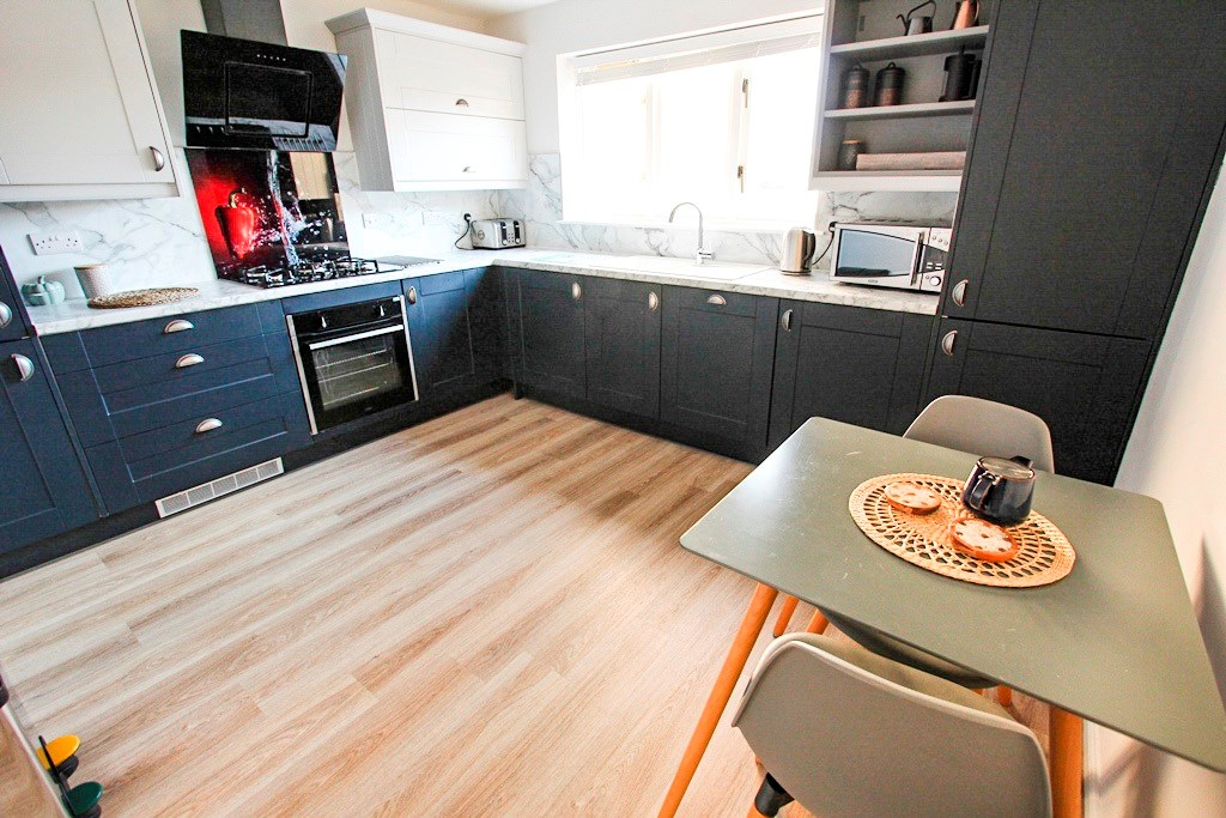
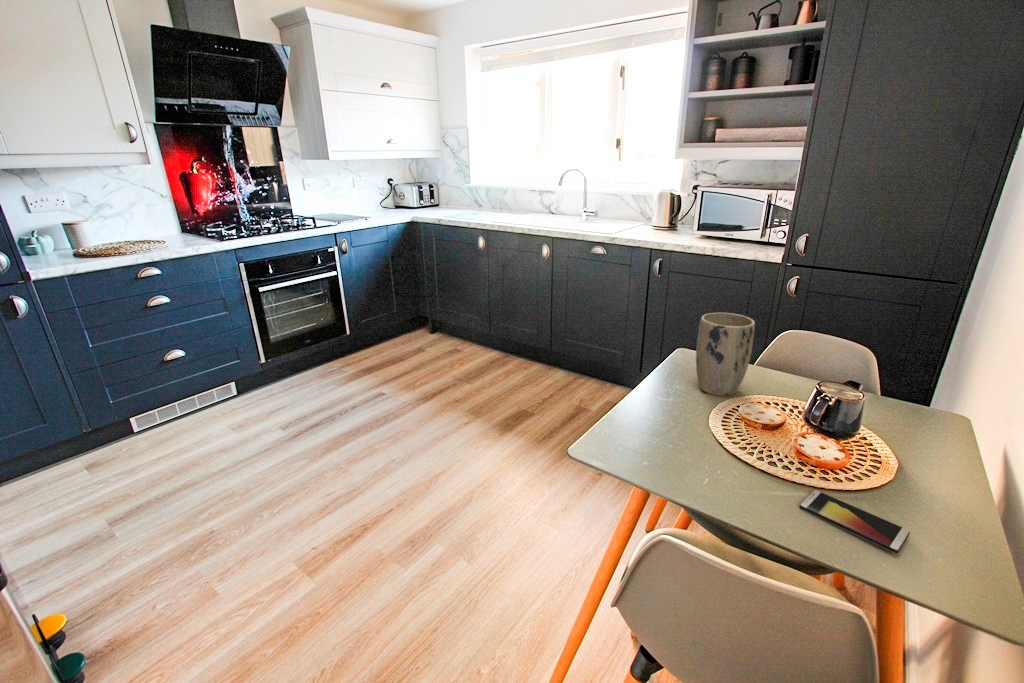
+ plant pot (722, 354)
+ smartphone (852, 519)
